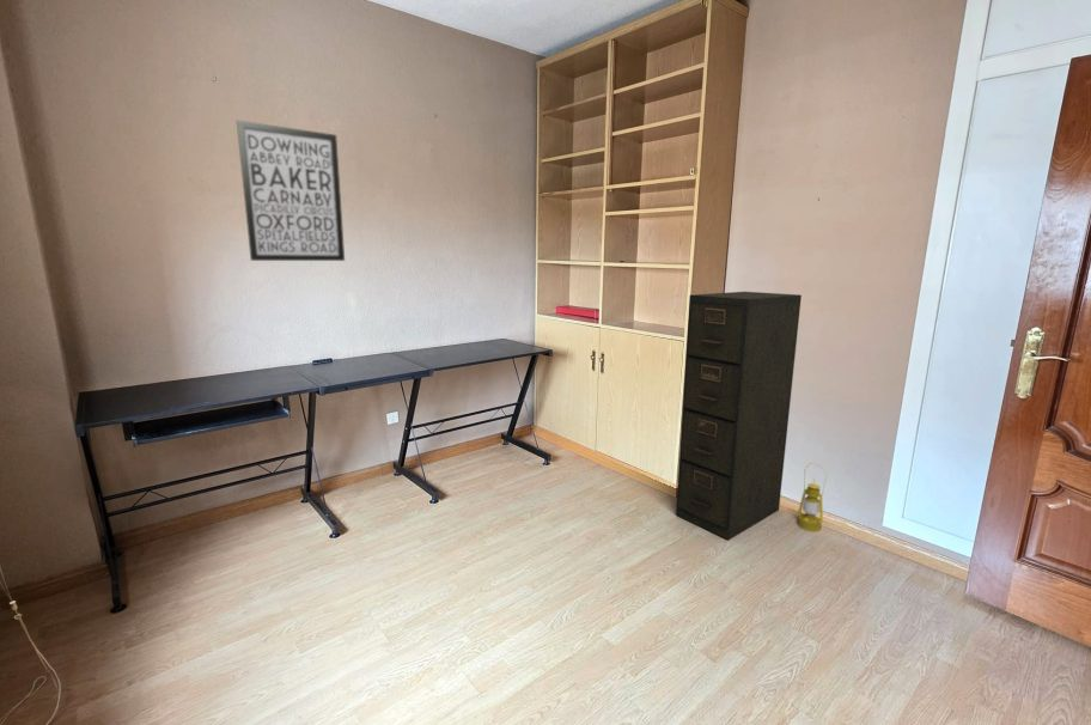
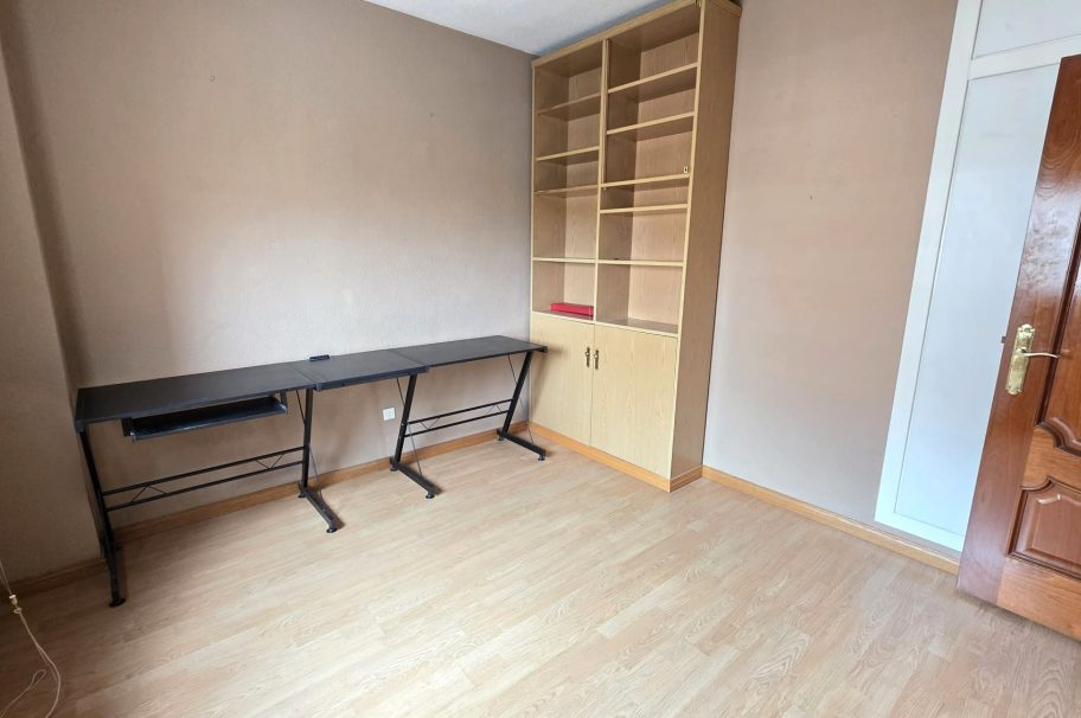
- wall art (294, 195)
- filing cabinet (735, 408)
- lantern (812, 495)
